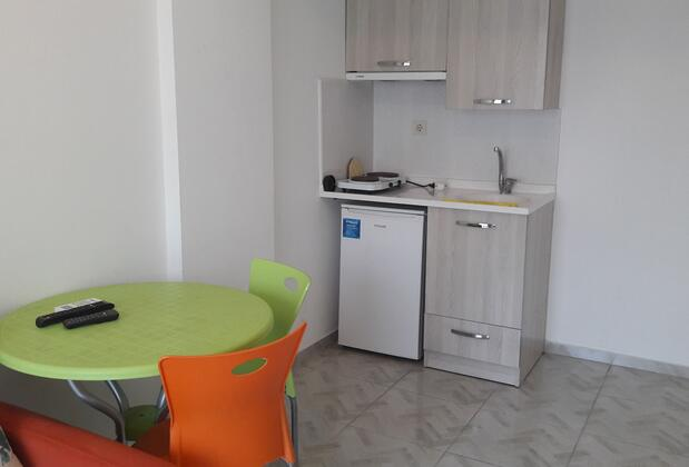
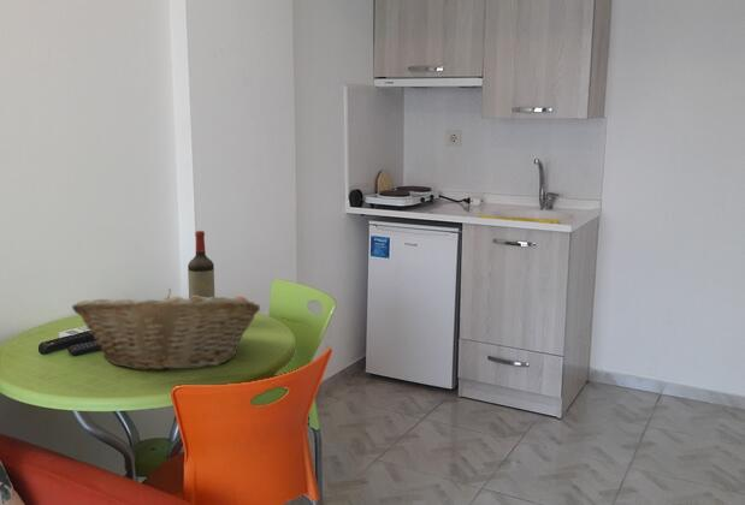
+ wine bottle (201, 277)
+ fruit basket (168, 321)
